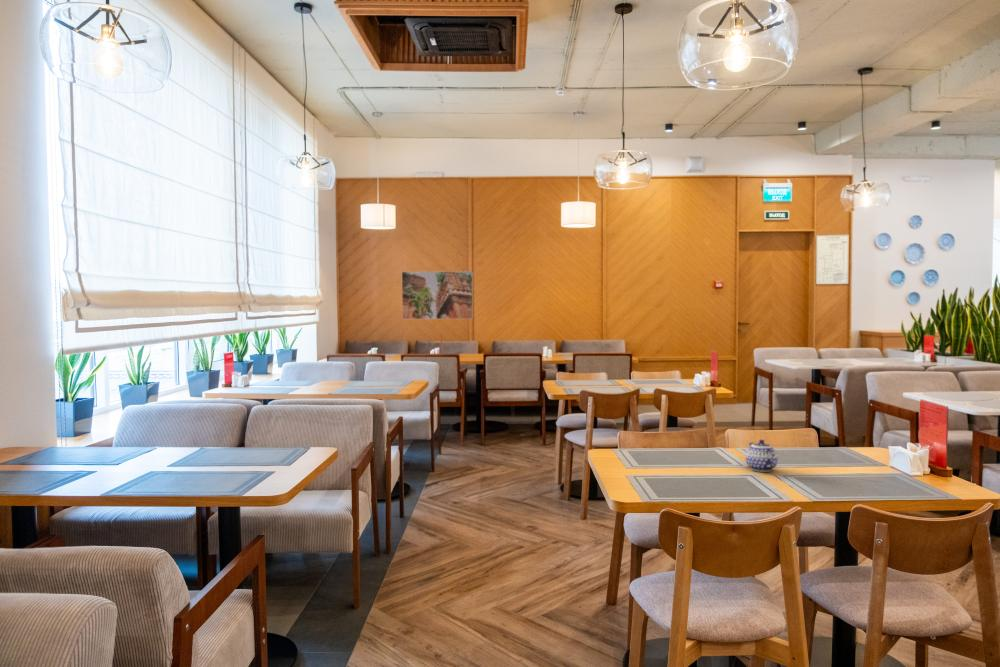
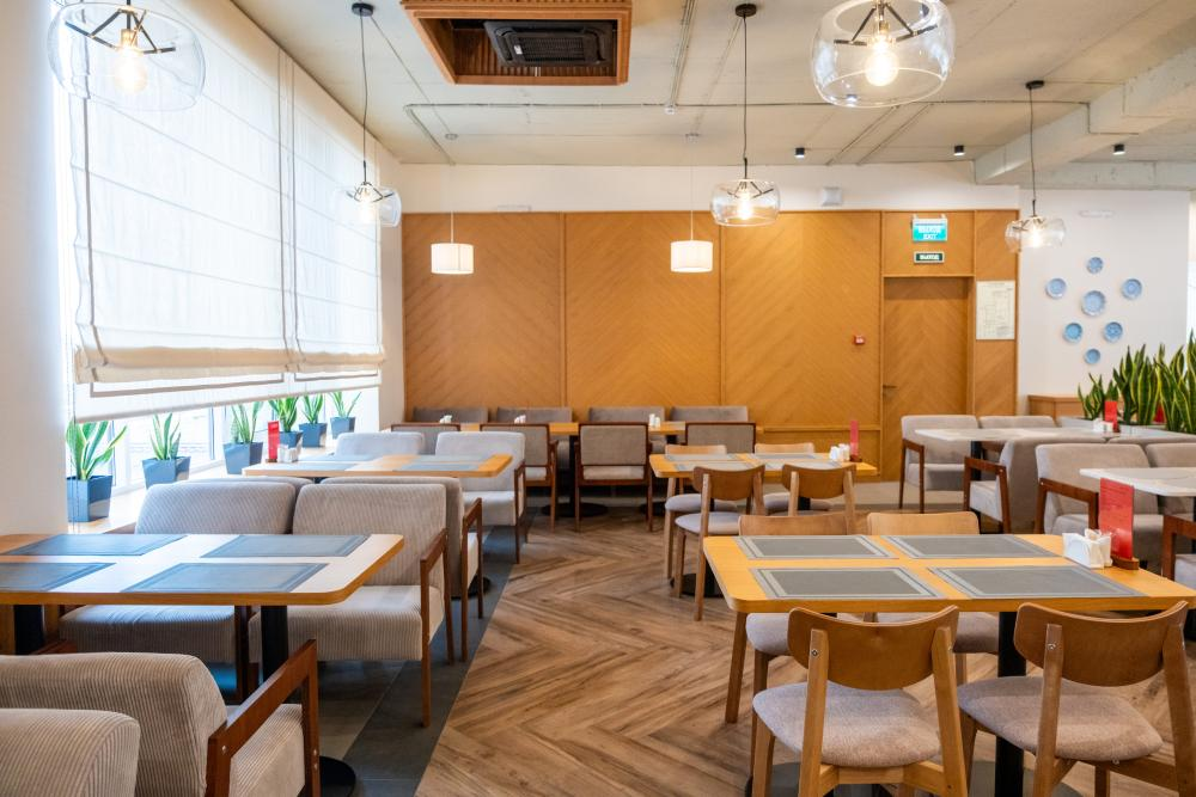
- teapot (761, 454)
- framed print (437, 295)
